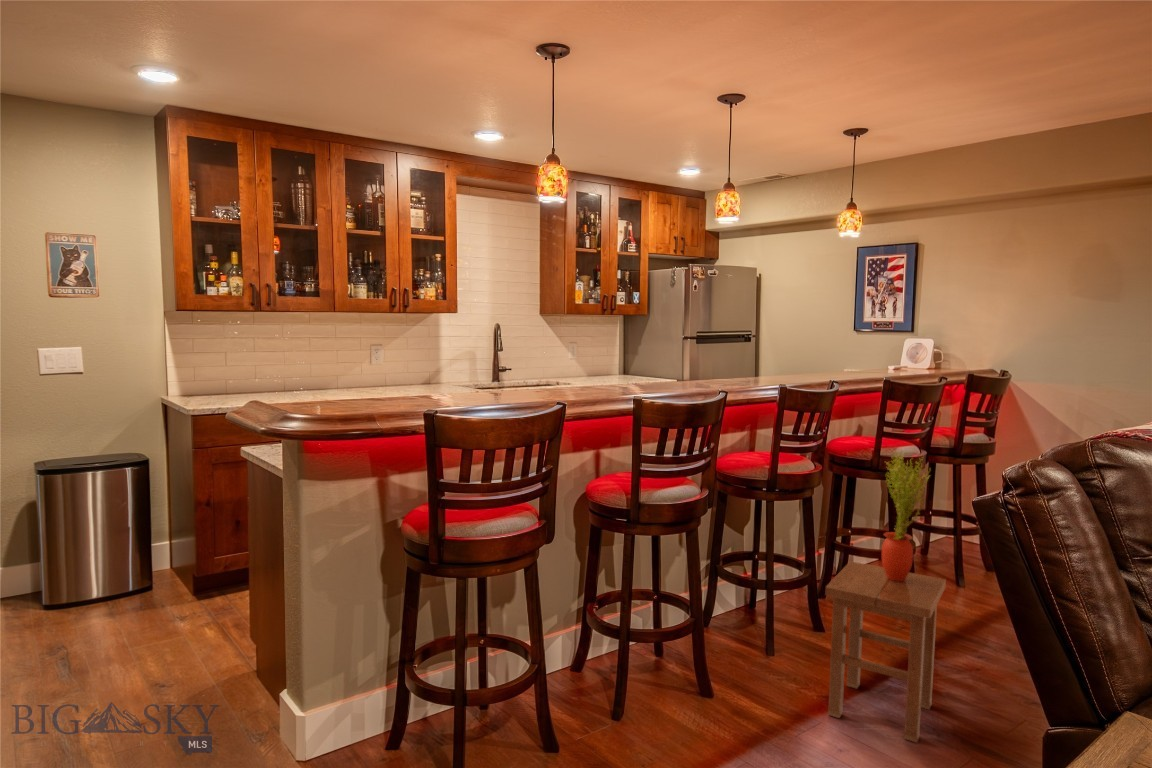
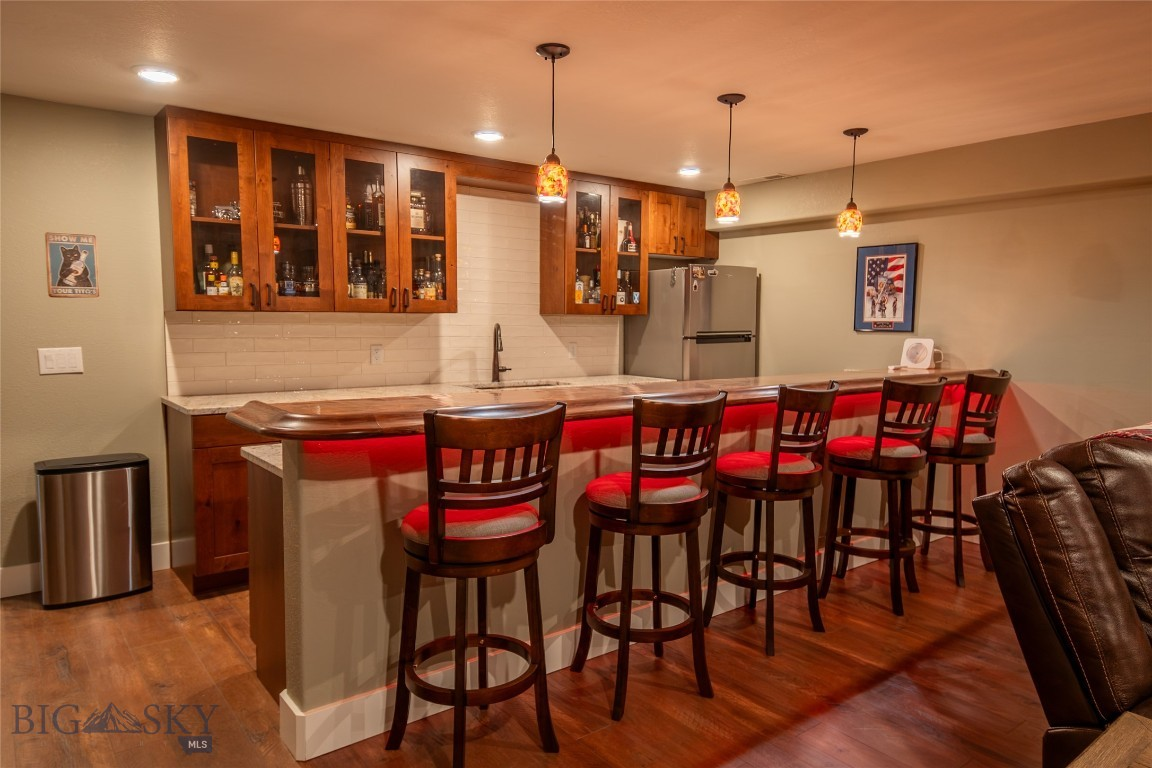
- potted plant (905, 516)
- stool (883, 642)
